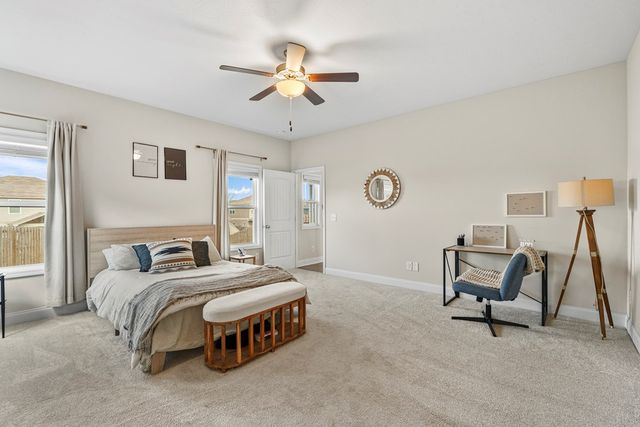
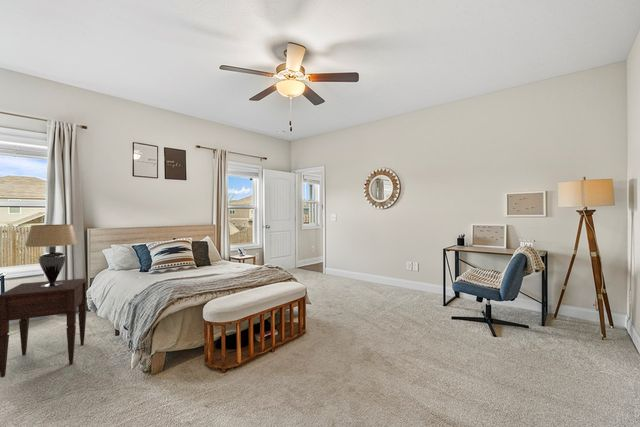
+ nightstand (46, 315)
+ table lamp (52, 254)
